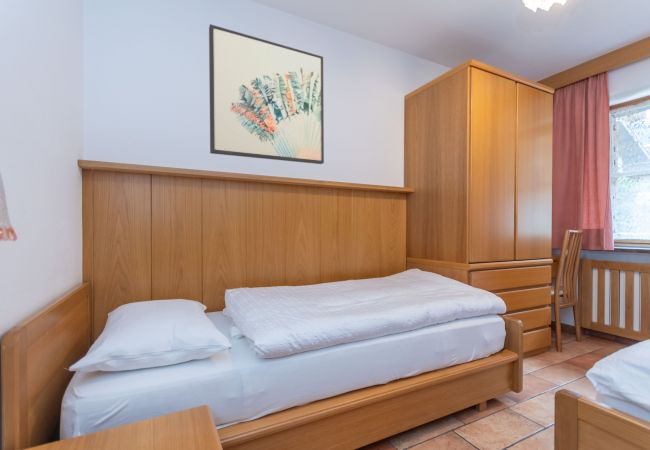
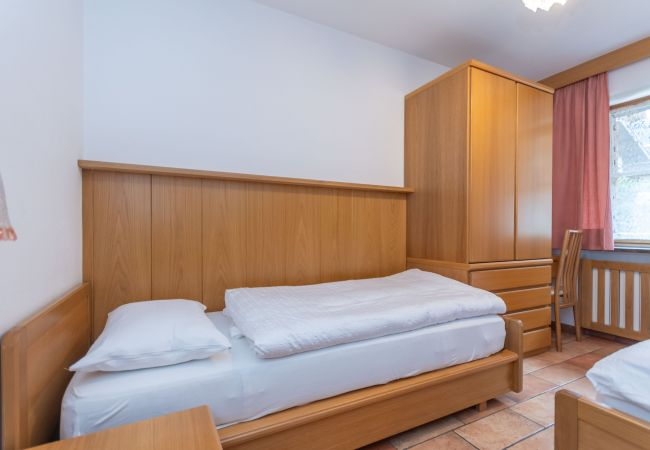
- wall art (271, 101)
